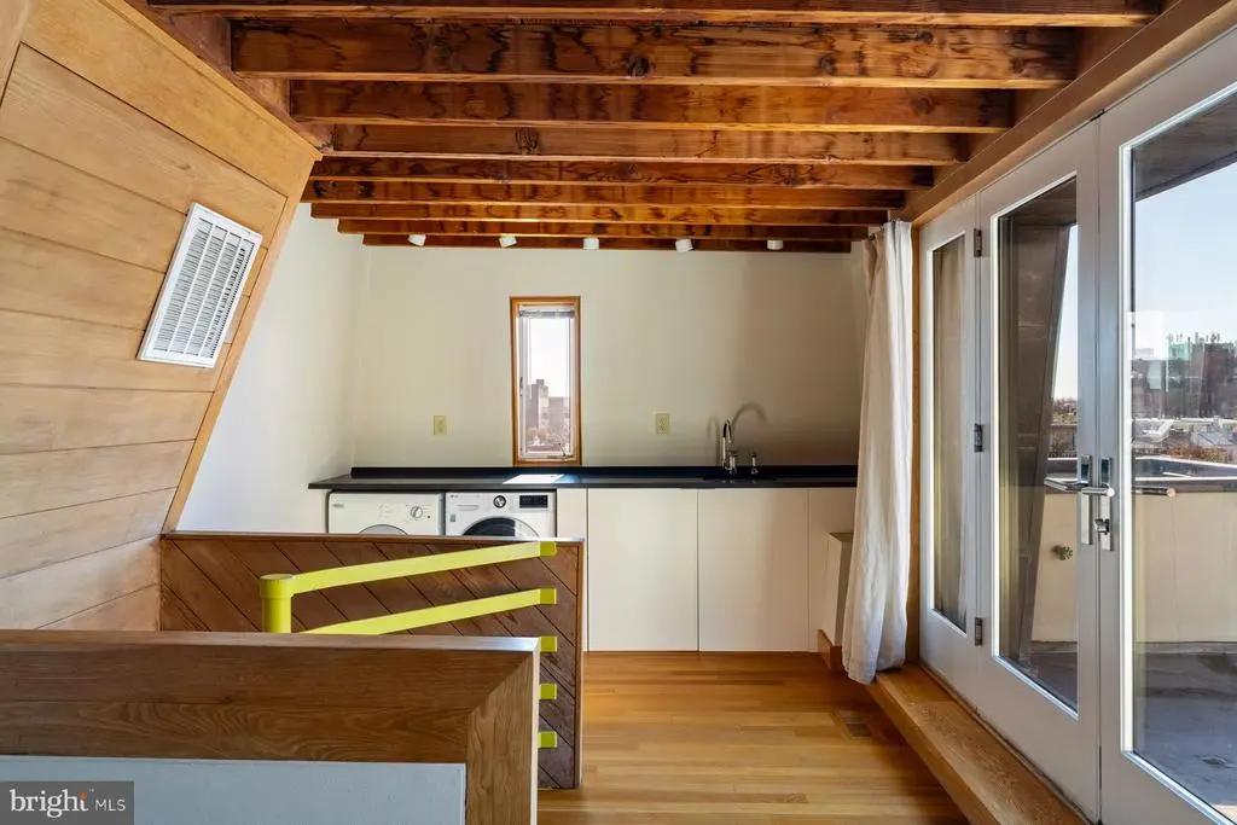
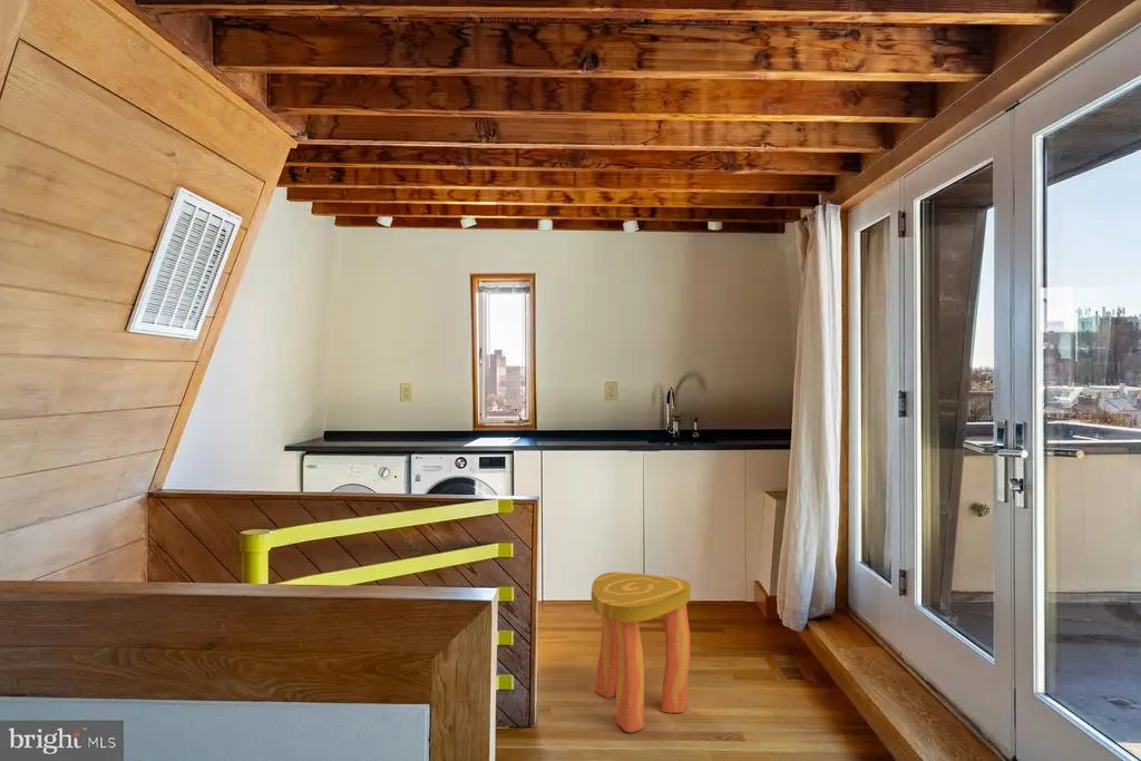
+ stool (633, 644)
